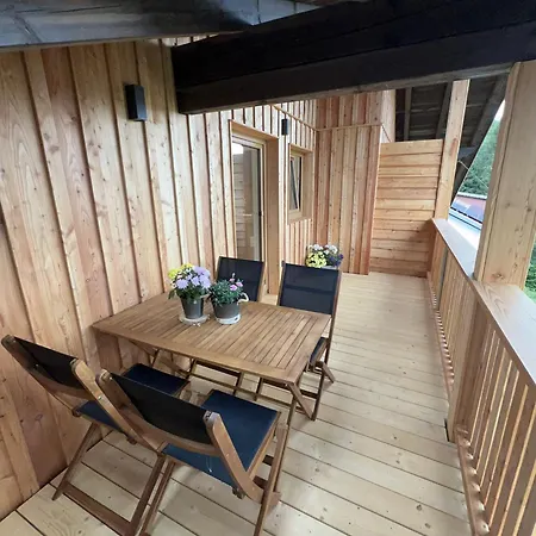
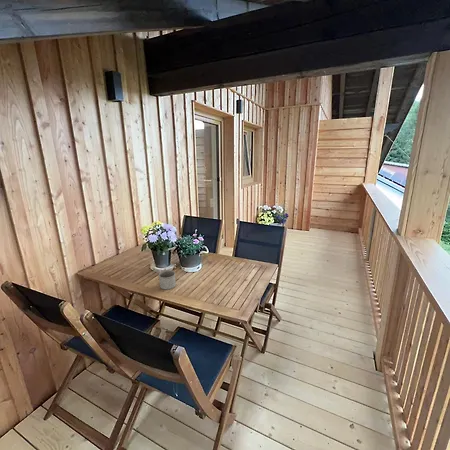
+ mug (166, 278)
